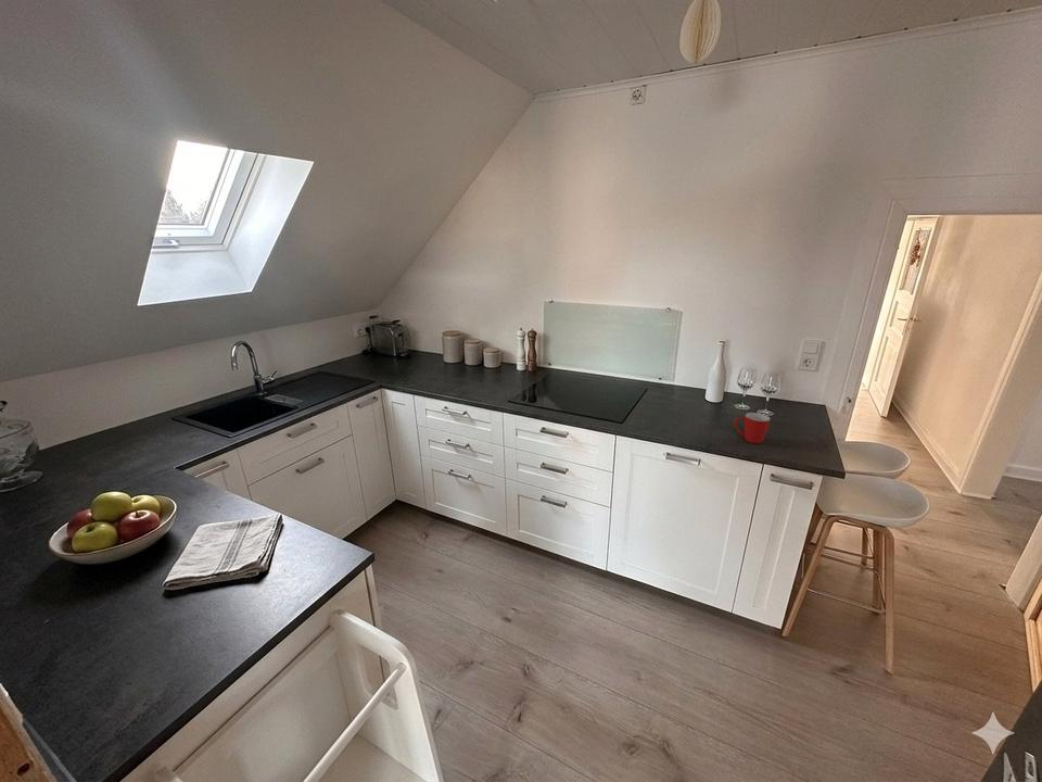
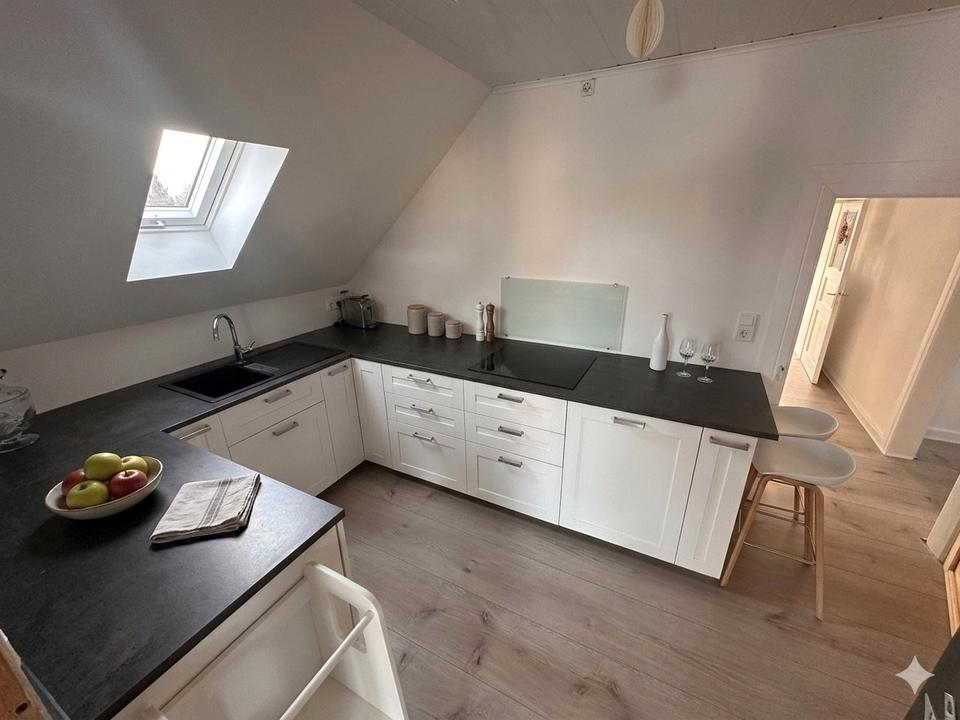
- mug (750, 428)
